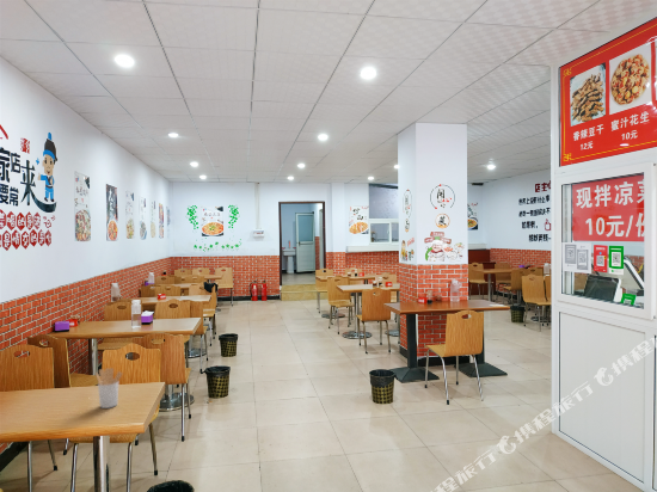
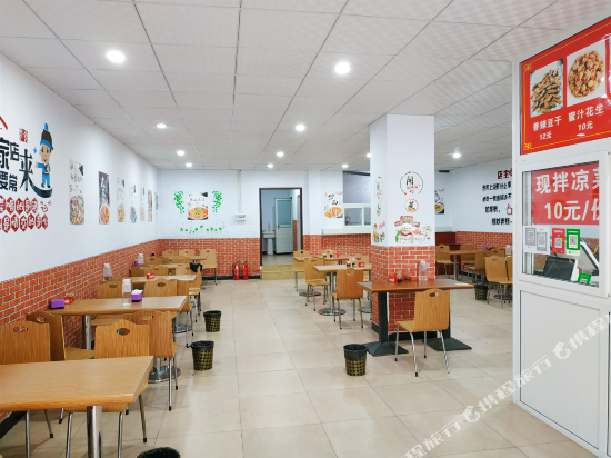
- utensil holder (108, 386)
